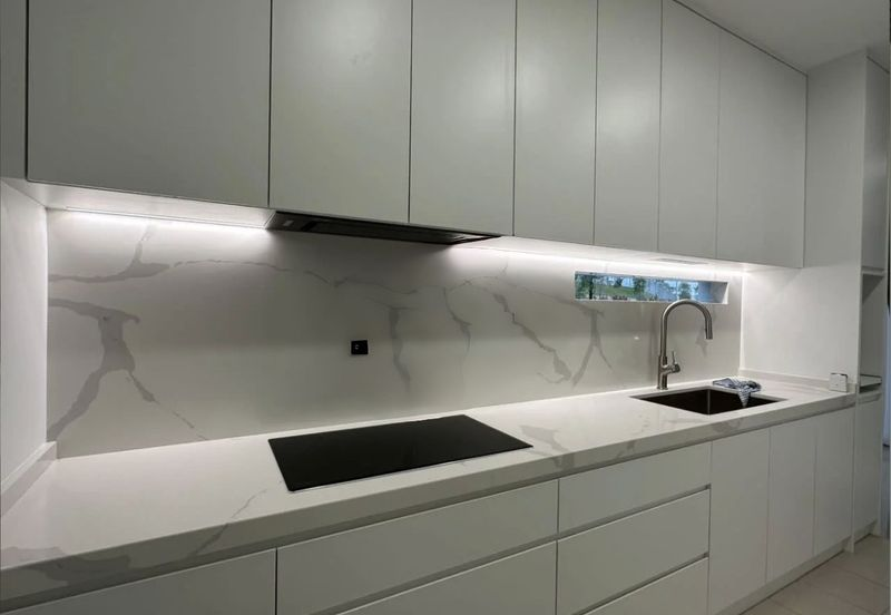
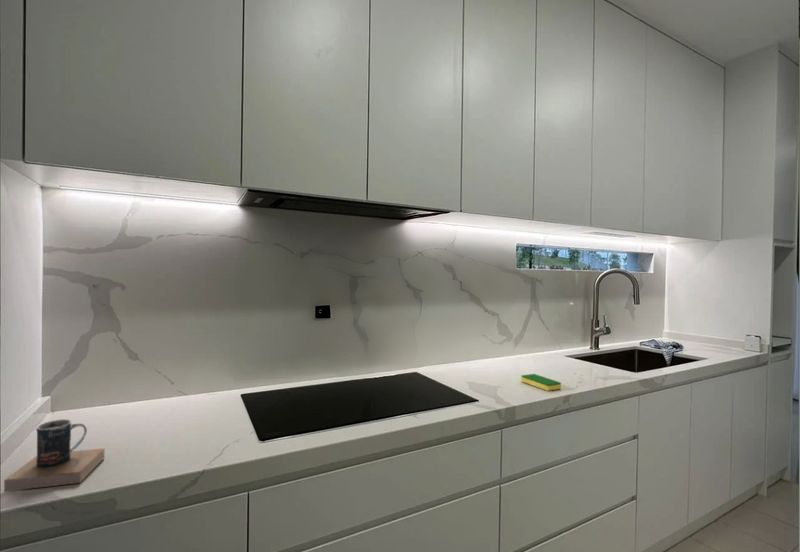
+ dish sponge (540, 381)
+ mug (58, 448)
